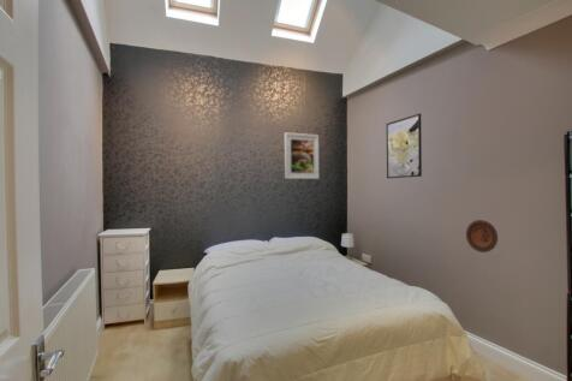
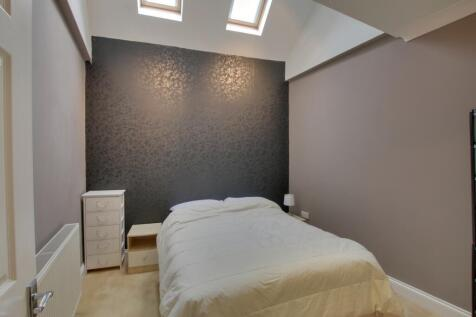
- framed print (302, 156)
- decorative plate (481, 236)
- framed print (403, 148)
